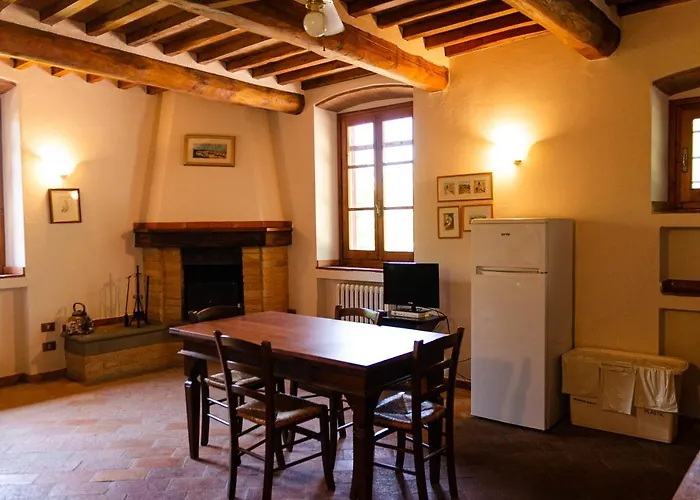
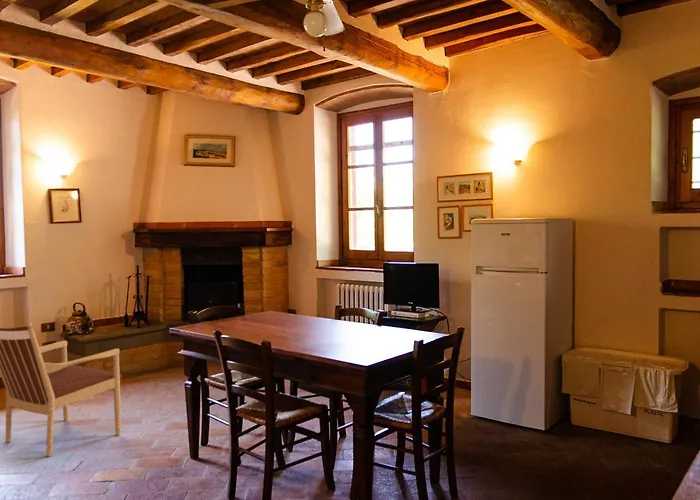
+ armchair (51, 377)
